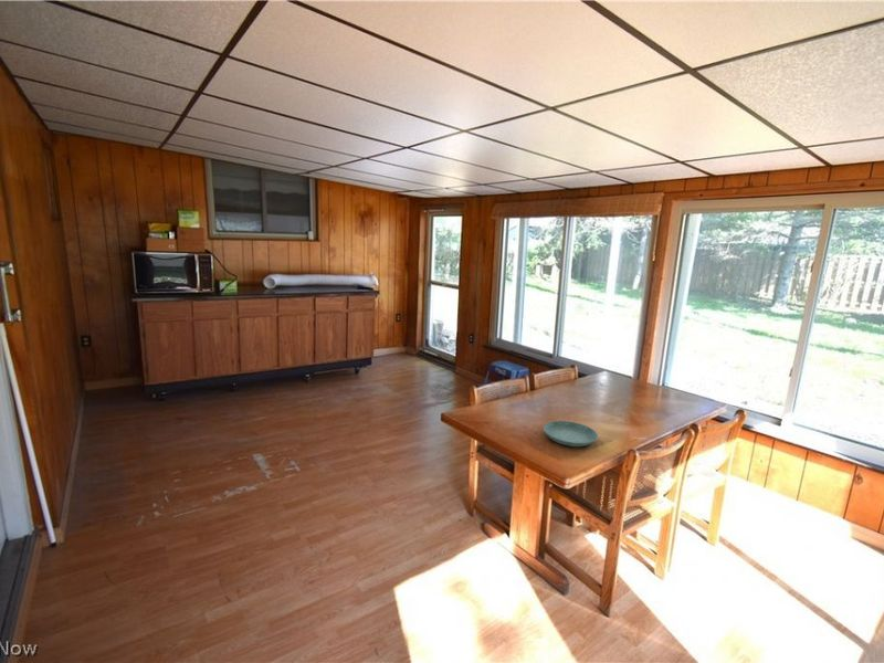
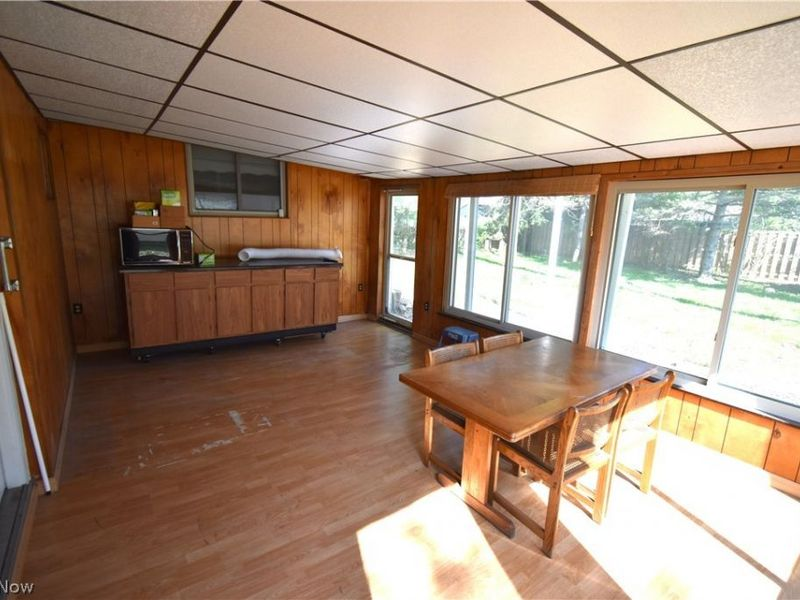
- saucer (569, 434)
